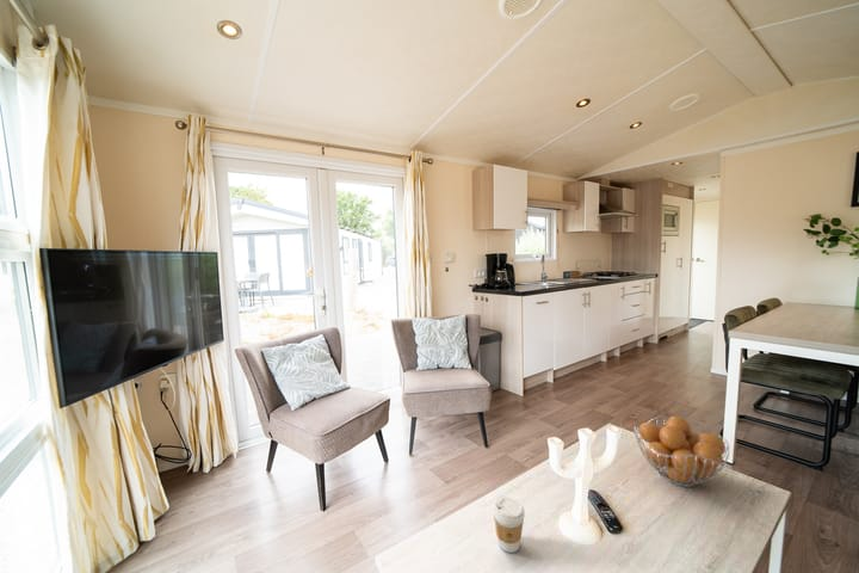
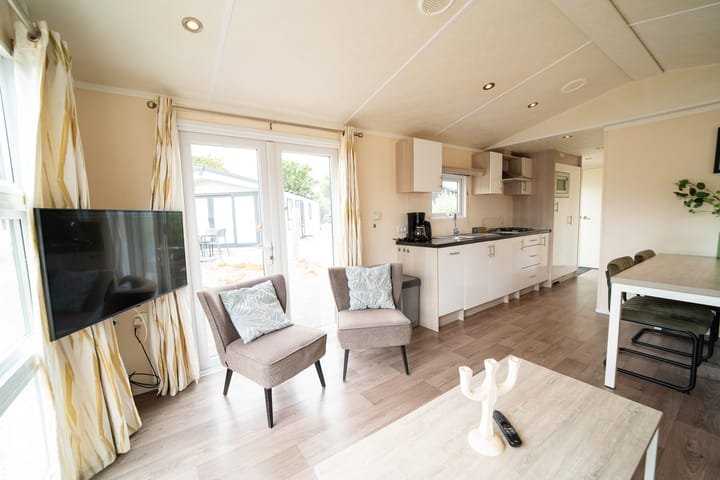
- coffee cup (508, 523)
- fruit basket (678, 450)
